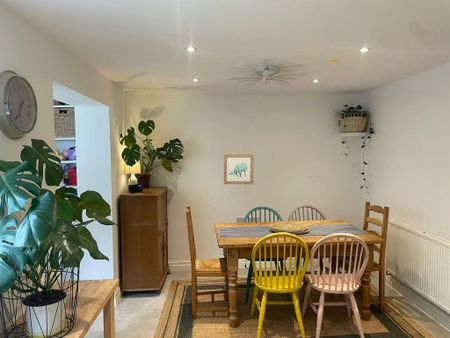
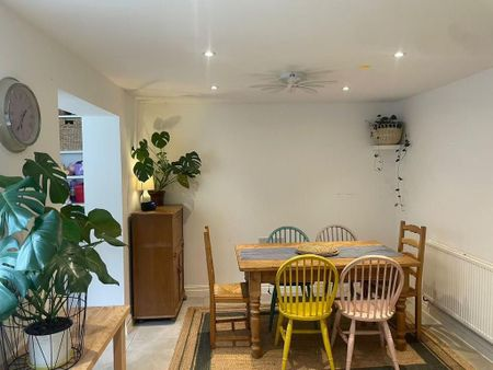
- wall art (238, 169)
